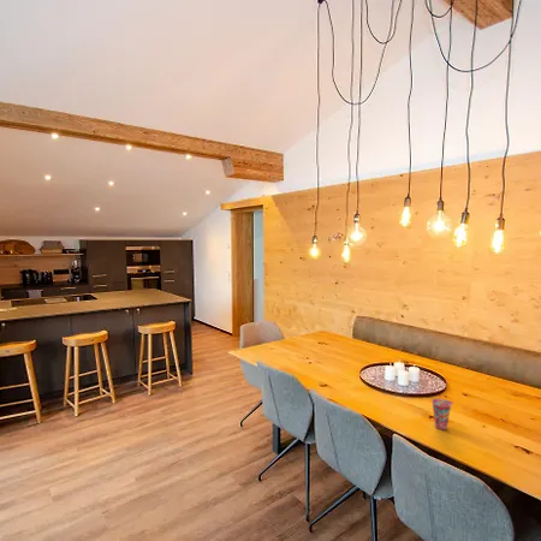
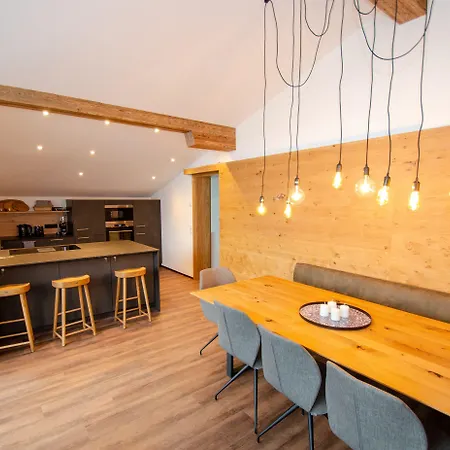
- cup (441, 414)
